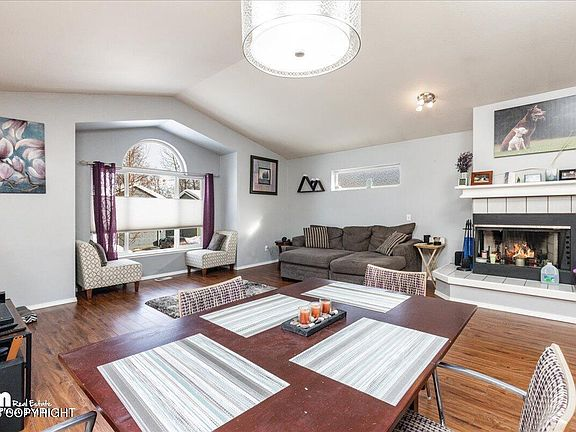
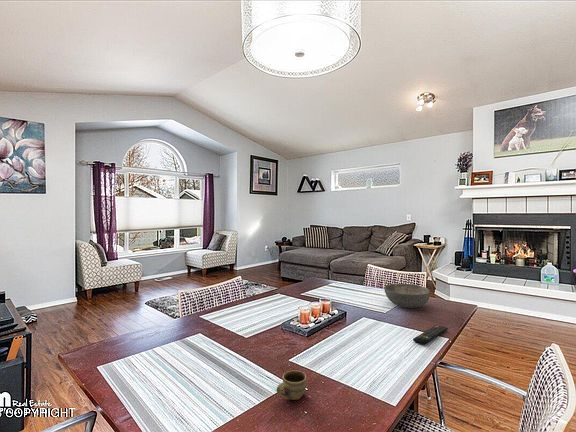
+ cup (290, 387)
+ remote control (431, 334)
+ bowl (406, 296)
